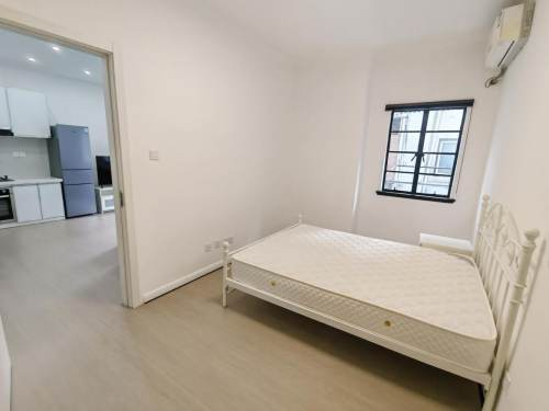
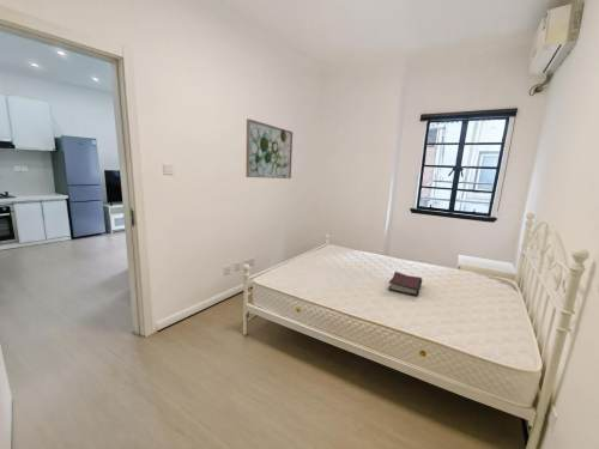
+ hardback book (405, 283)
+ wall art (272, 152)
